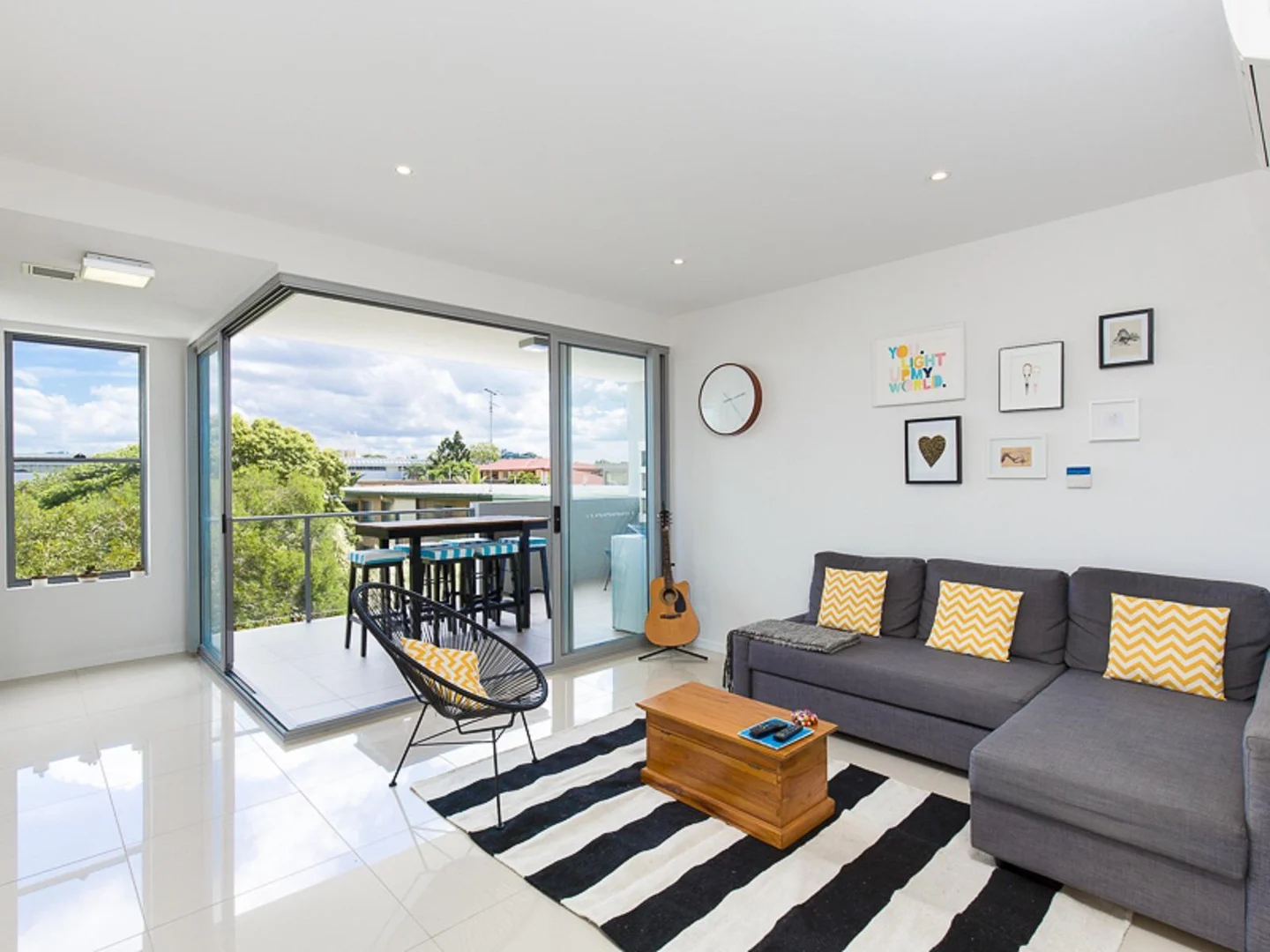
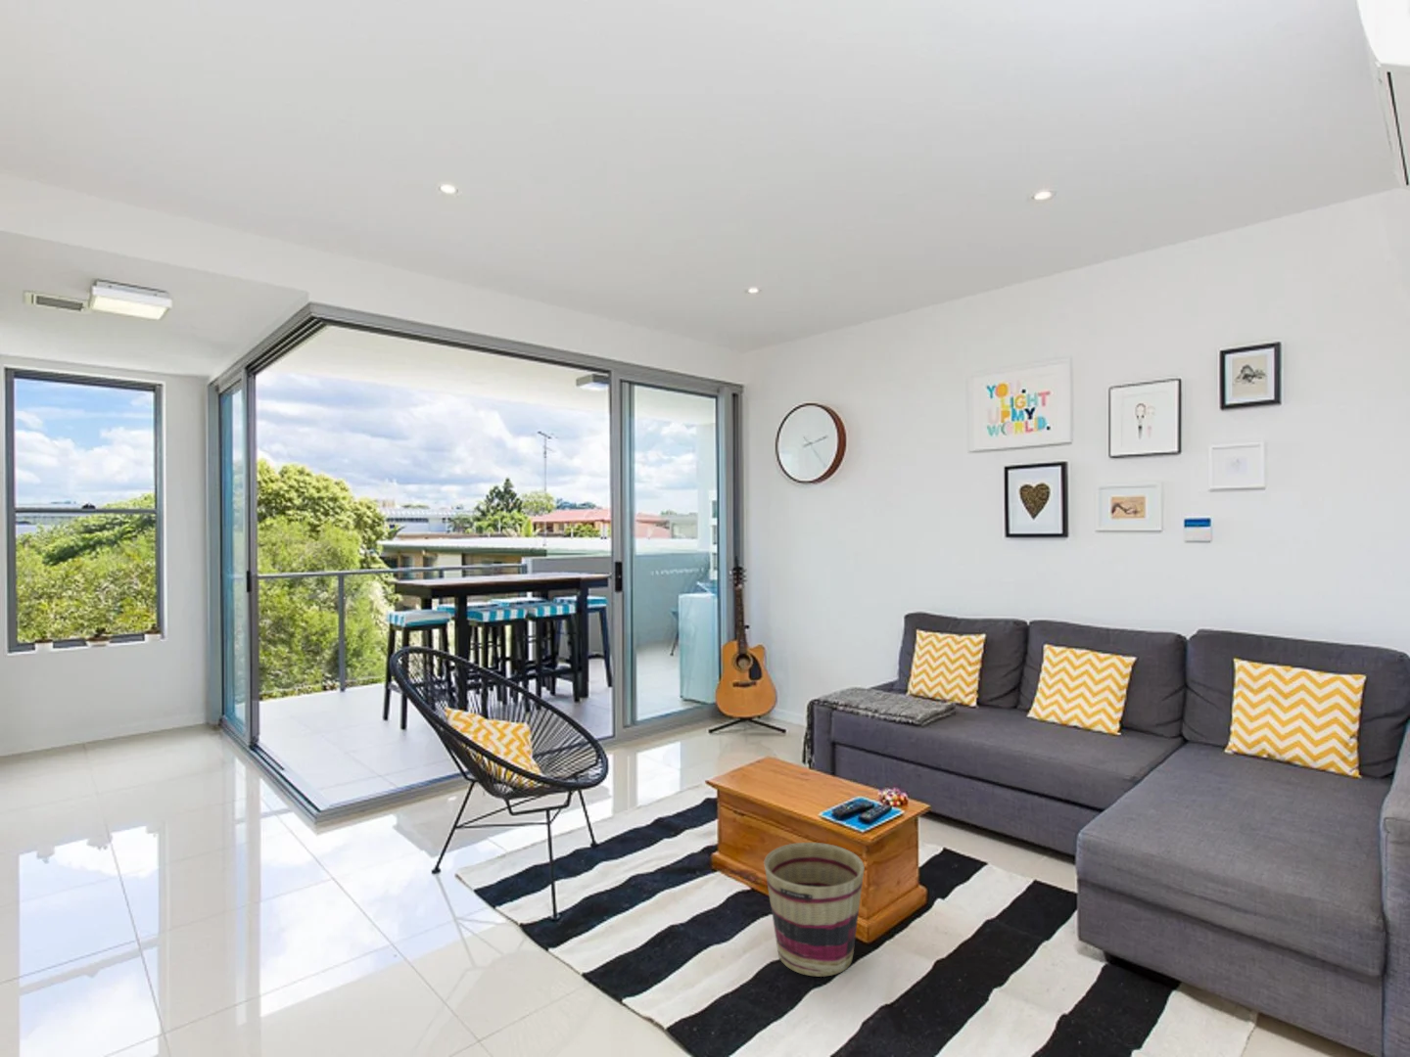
+ basket (814, 908)
